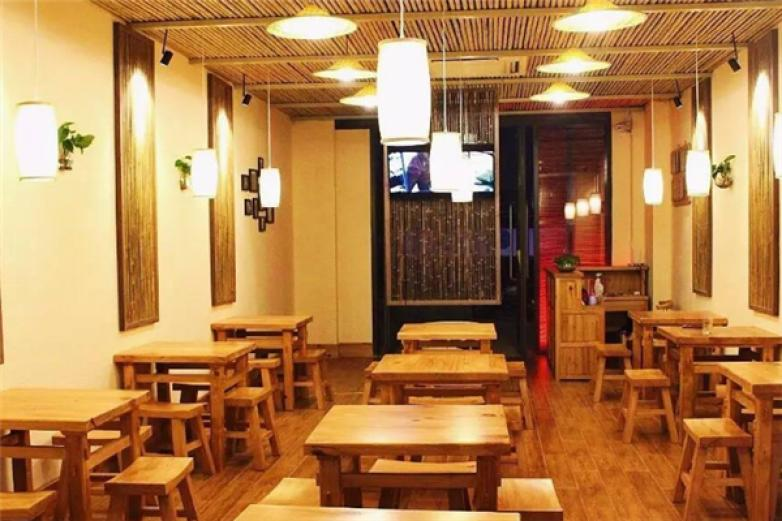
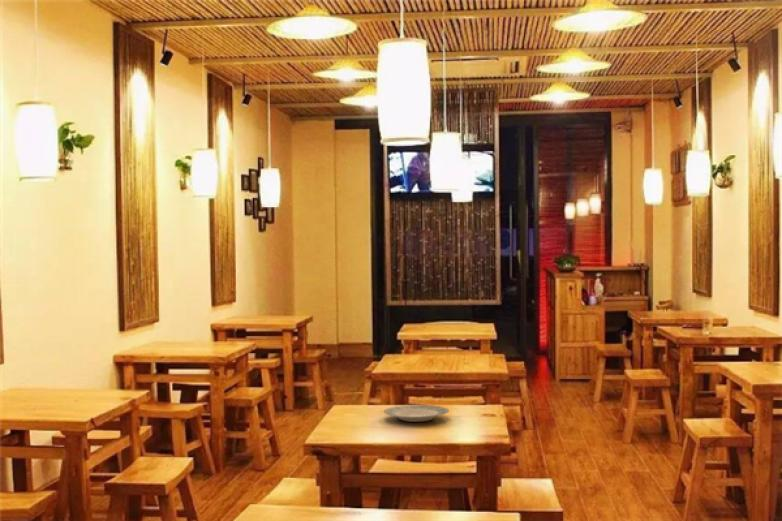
+ plate (416, 414)
